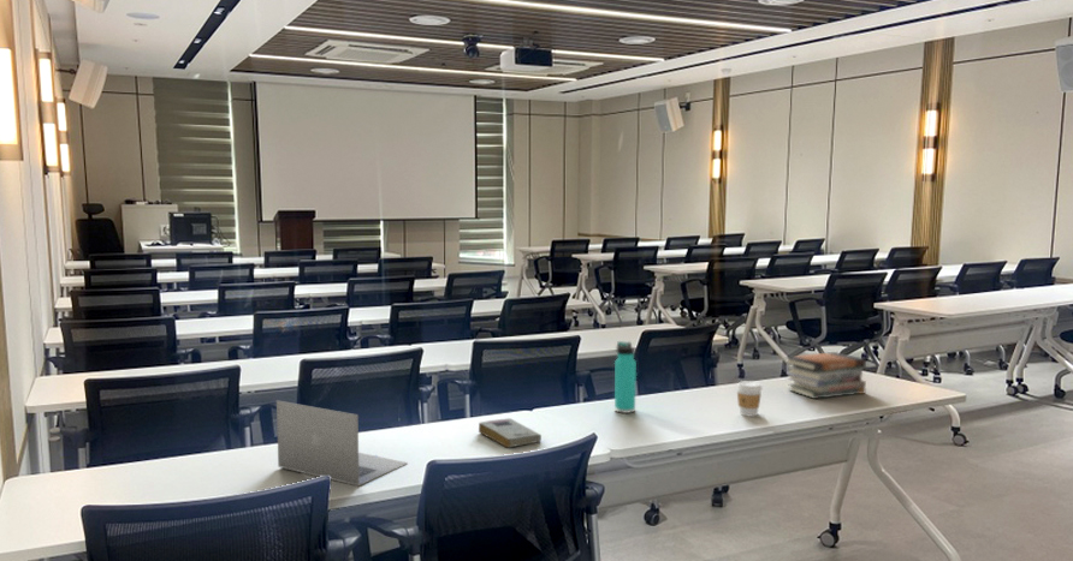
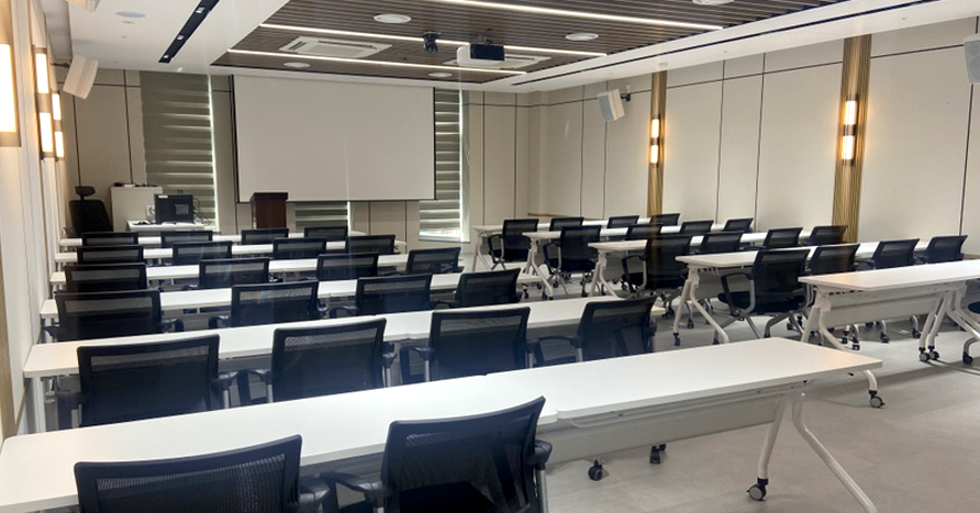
- book (509, 431)
- thermos bottle (624, 376)
- laptop (342, 432)
- coffee cup (748, 398)
- book stack (825, 375)
